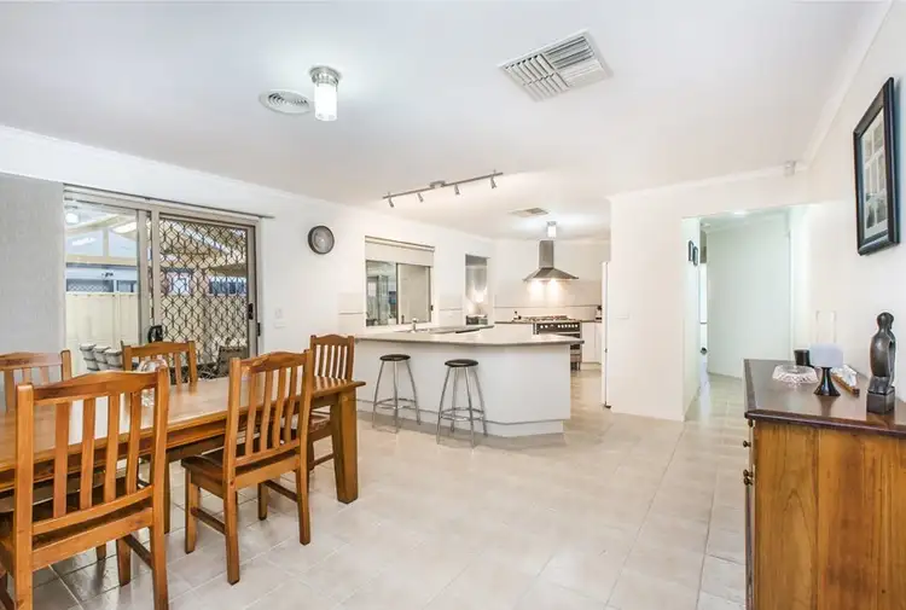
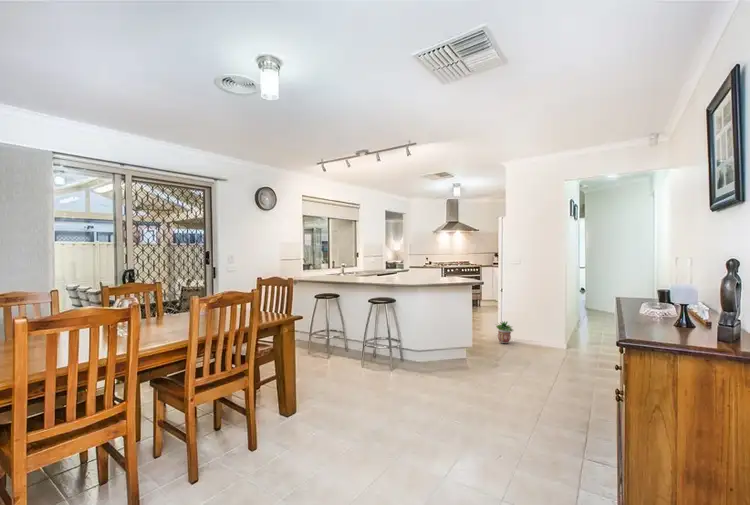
+ potted plant (504, 331)
